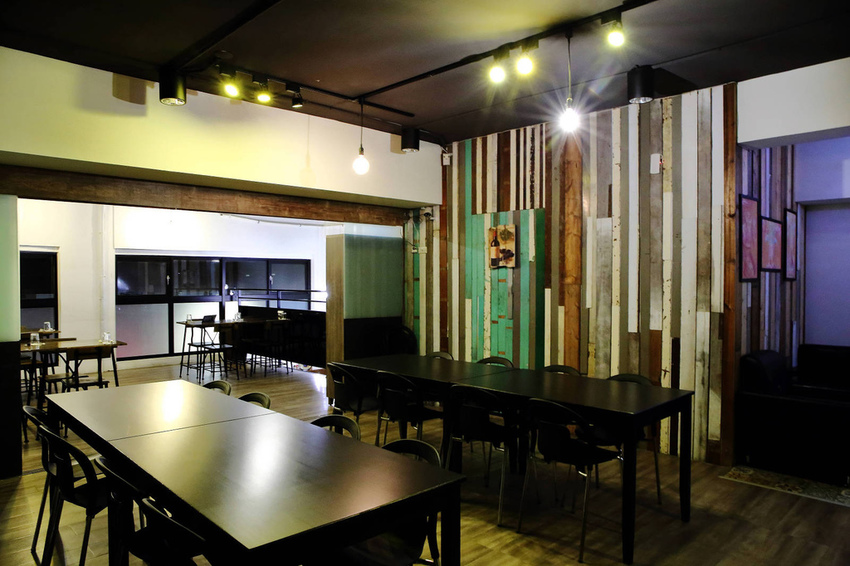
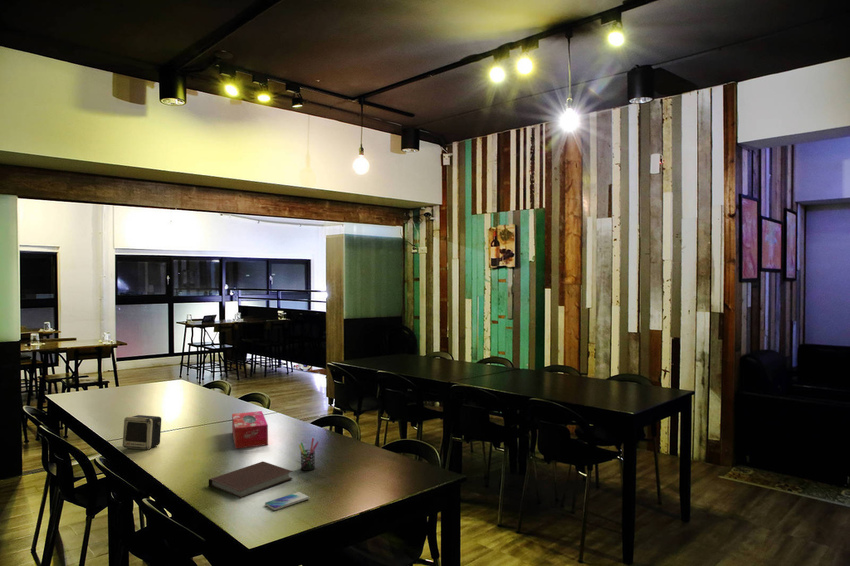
+ notebook (251, 478)
+ speaker (143, 431)
+ smartphone (287, 500)
+ pen holder (307, 453)
+ tissue box (249, 428)
